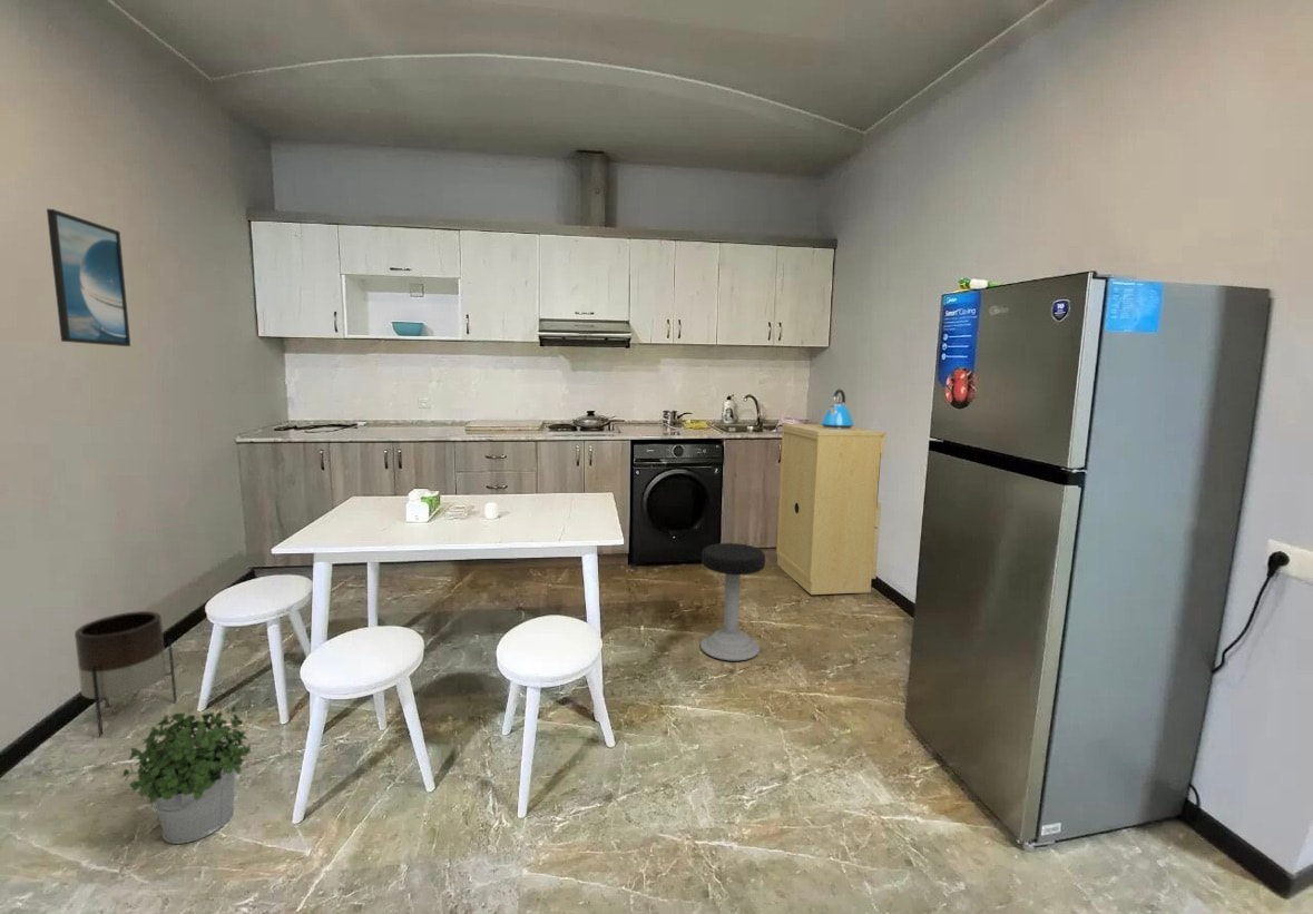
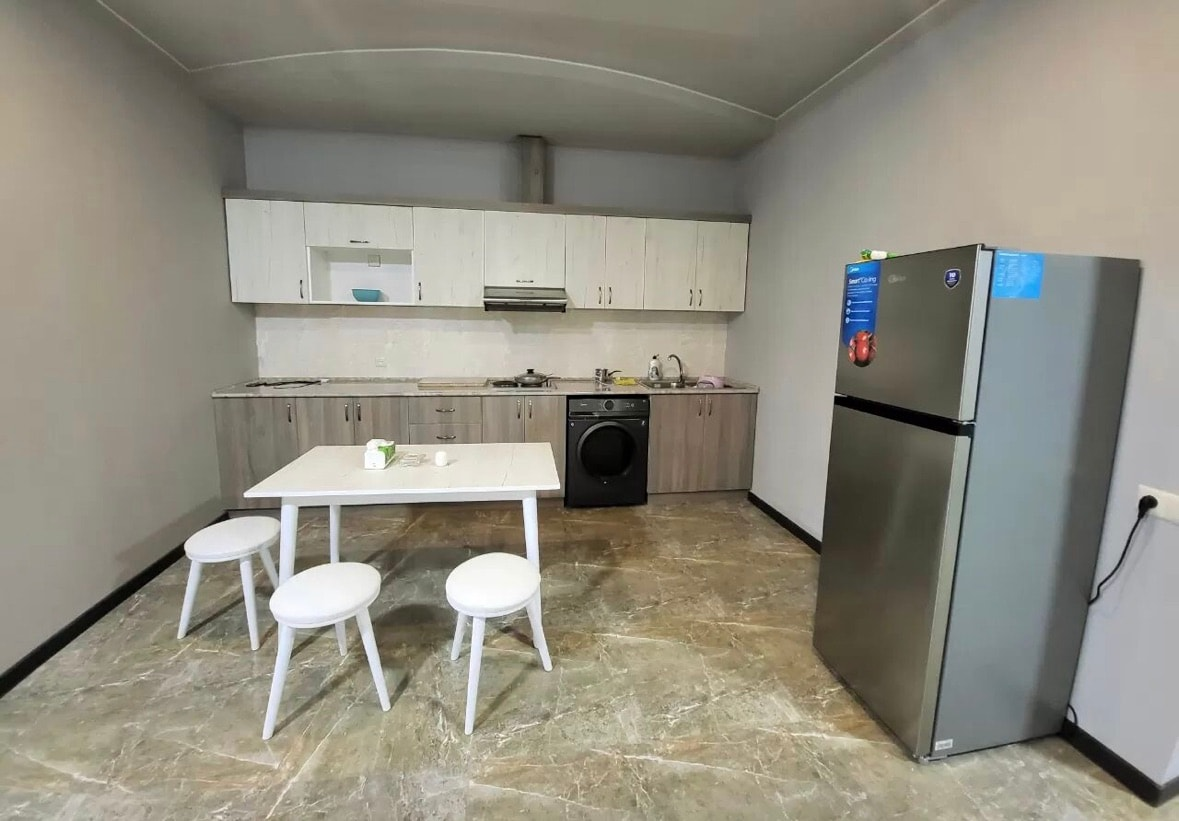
- planter (123, 670)
- chest of drawers (826, 503)
- potted plant (193, 773)
- kettle (839, 409)
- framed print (91, 283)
- stool (732, 599)
